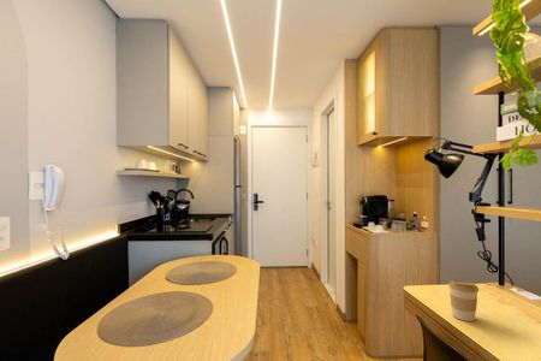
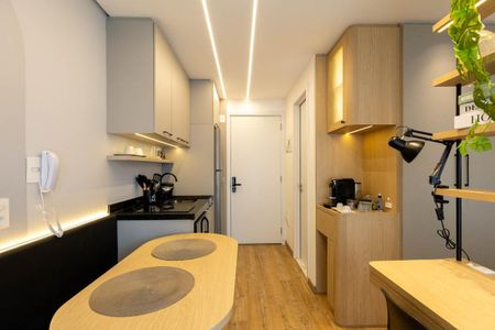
- coffee cup (463, 298)
